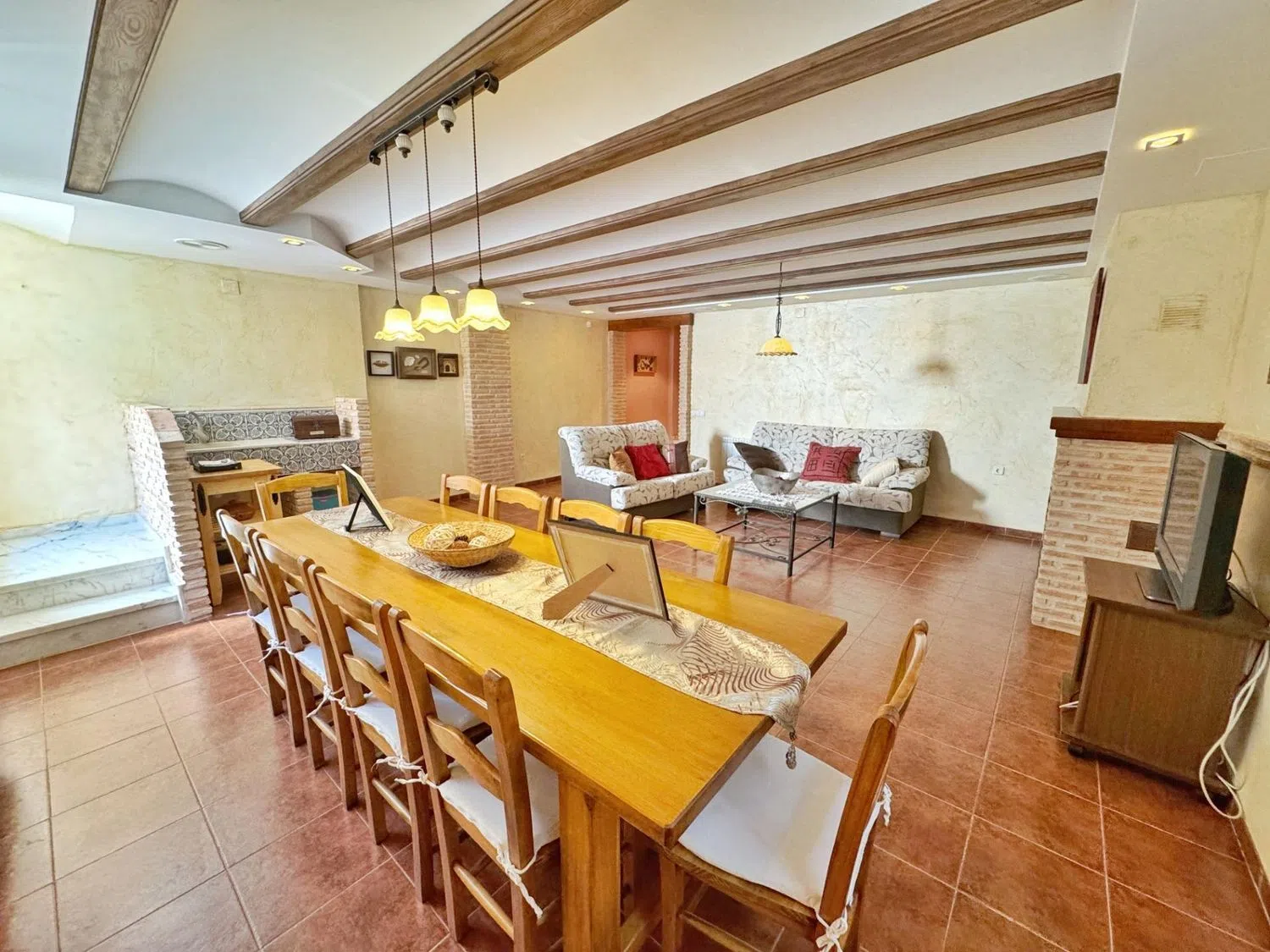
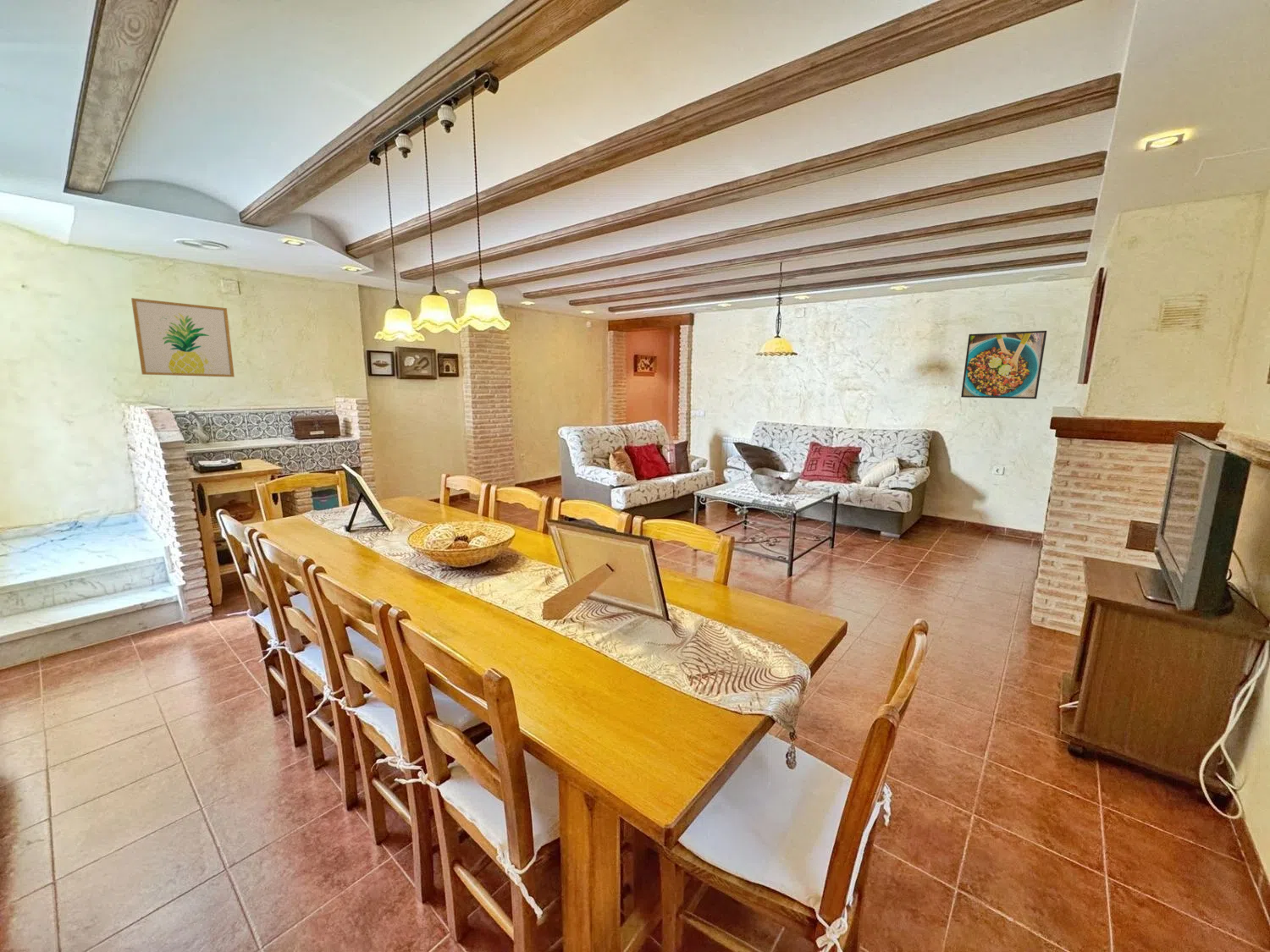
+ wall art (185, 339)
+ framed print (1002, 366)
